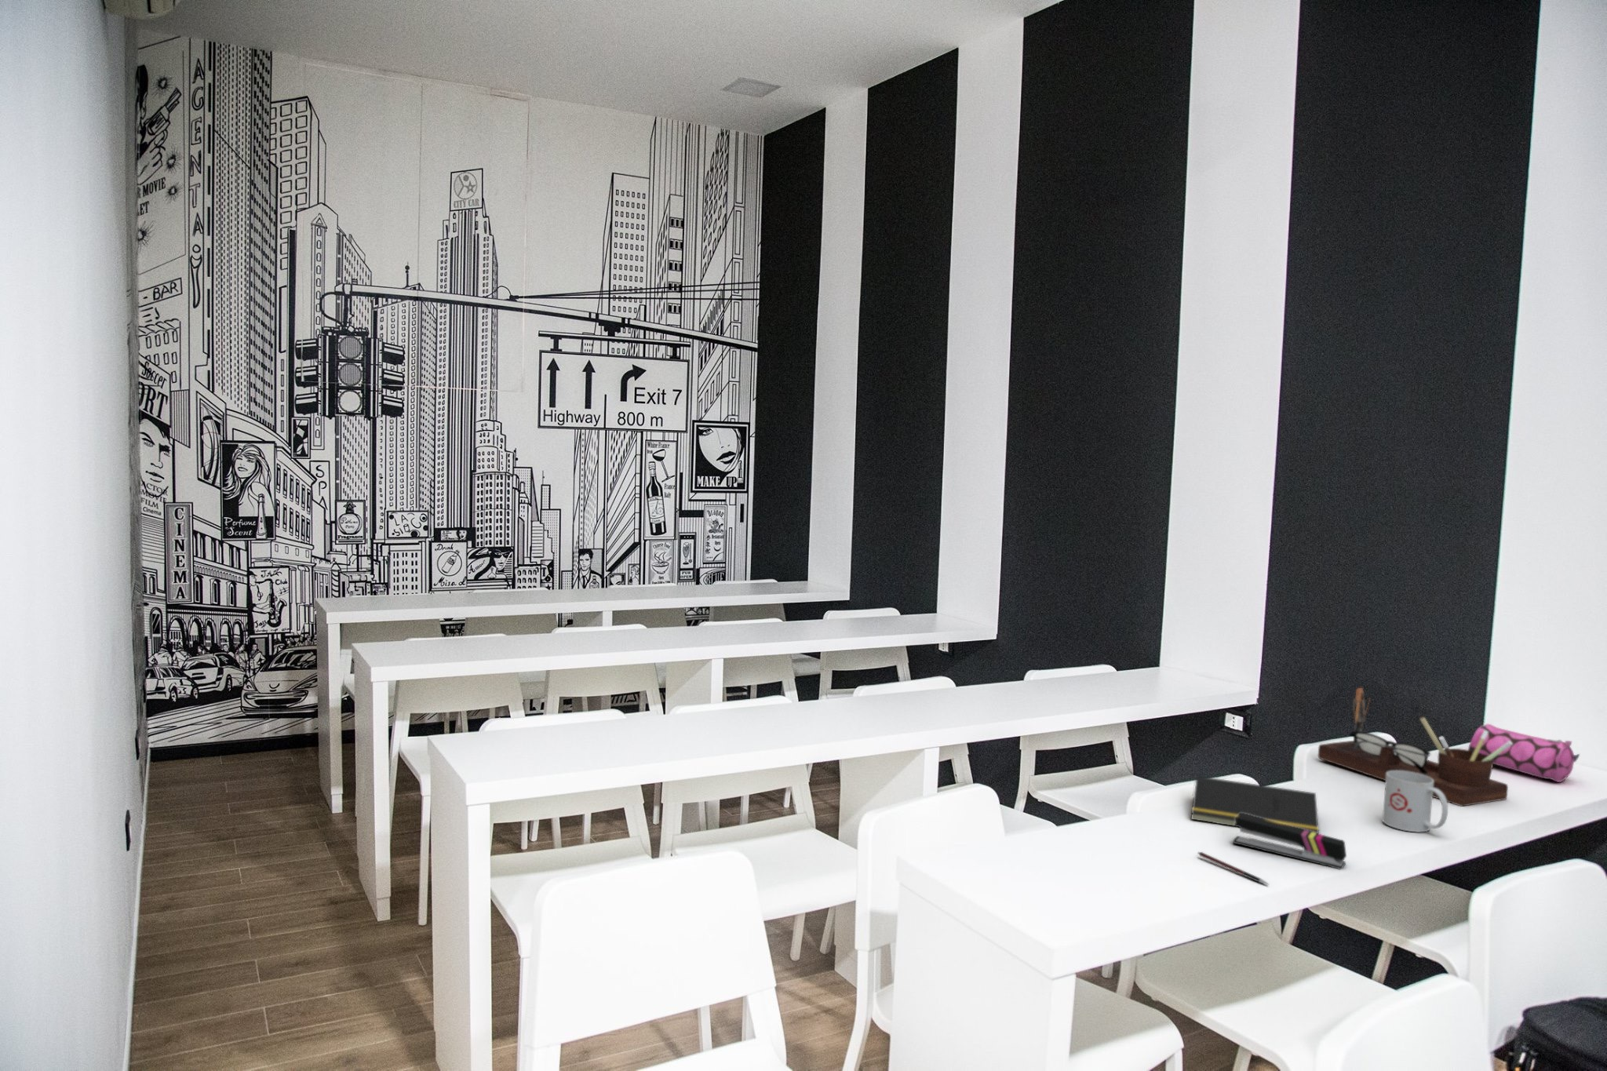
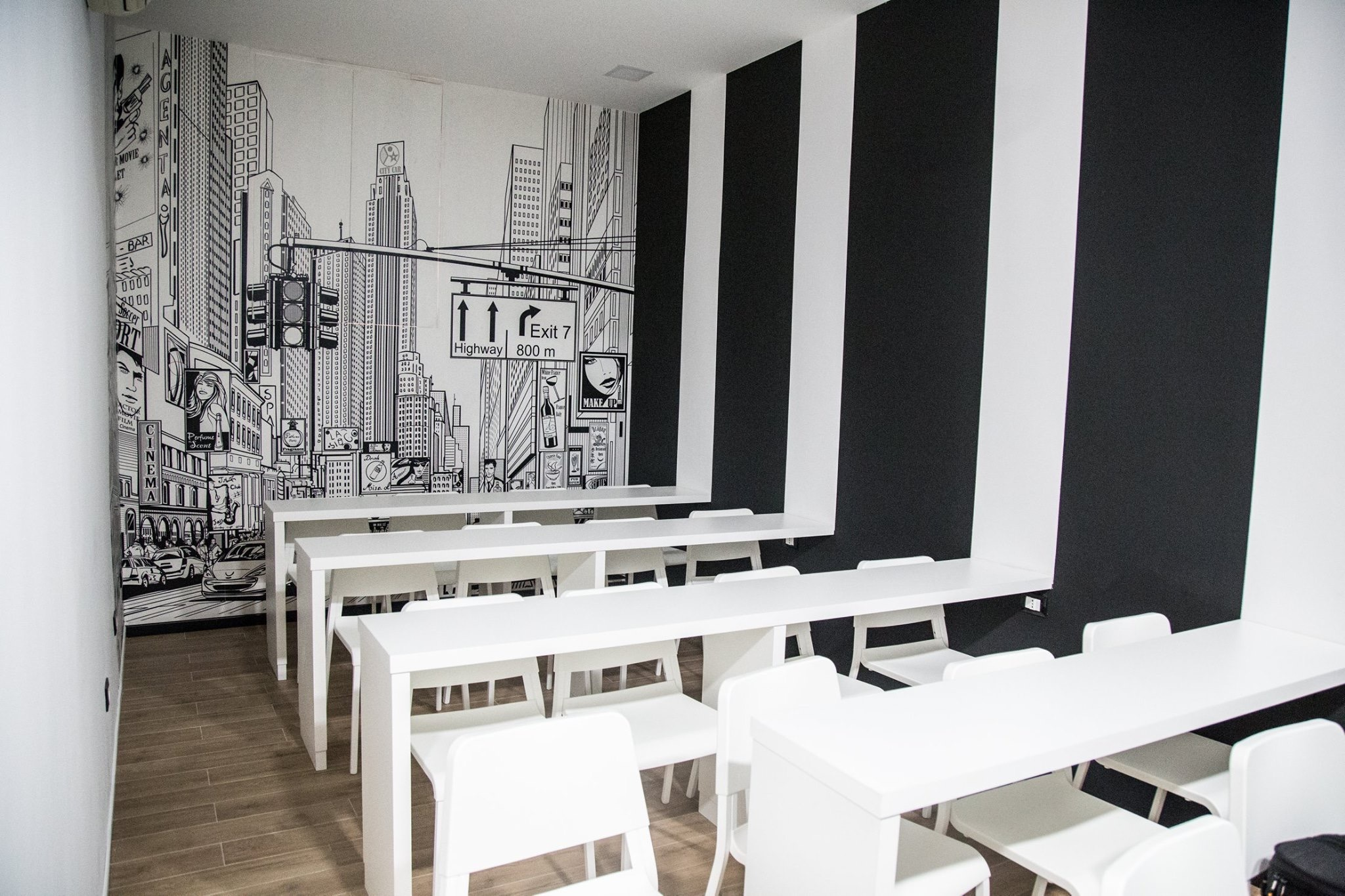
- desk organizer (1413, 745)
- notepad (1253, 806)
- pen (1232, 868)
- mug (1416, 803)
- stapler (1288, 839)
- pencil case (1520, 751)
